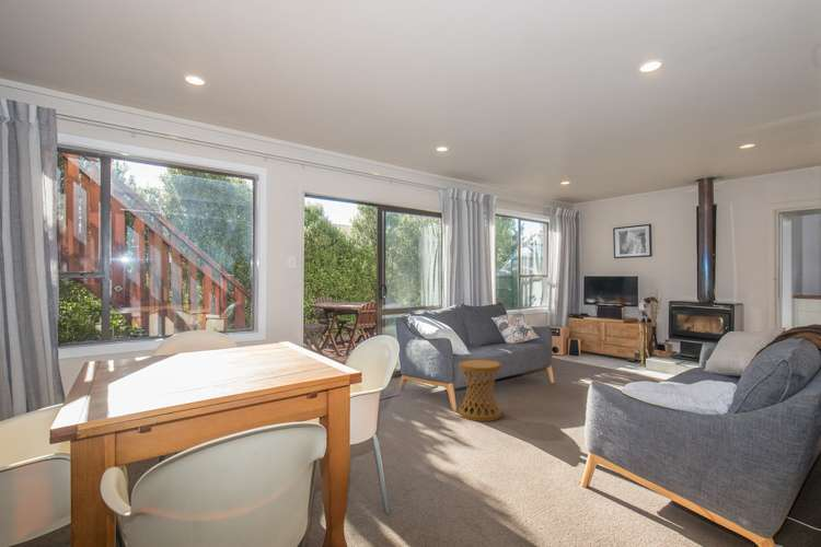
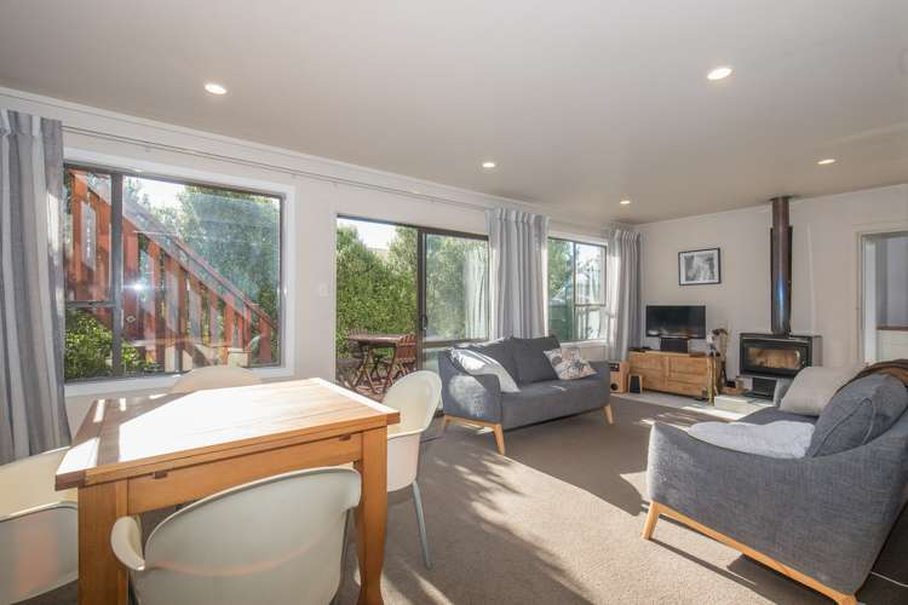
- side table (479, 388)
